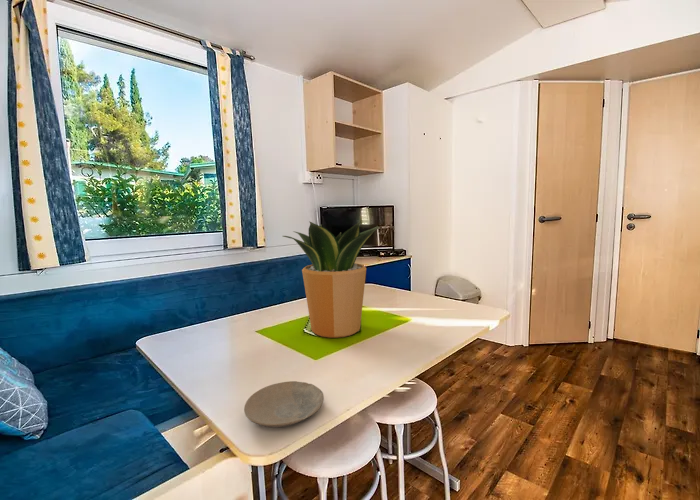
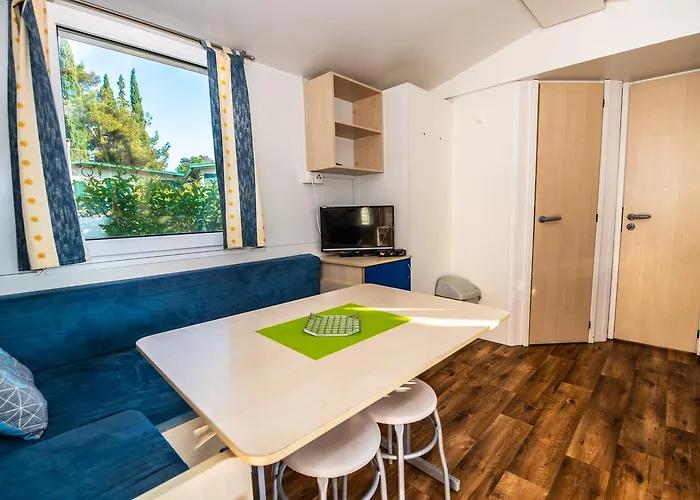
- plate (285, 406)
- potted plant (340, 276)
